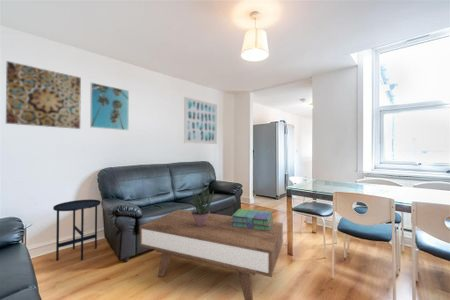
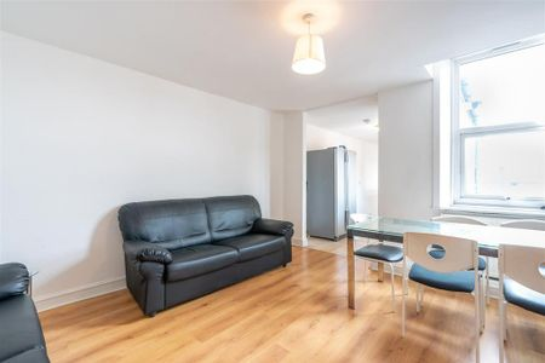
- wall art (46, 98)
- stack of books (252, 218)
- coffee table (213, 247)
- side table (77, 228)
- wall art (201, 122)
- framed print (110, 107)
- potted plant (202, 205)
